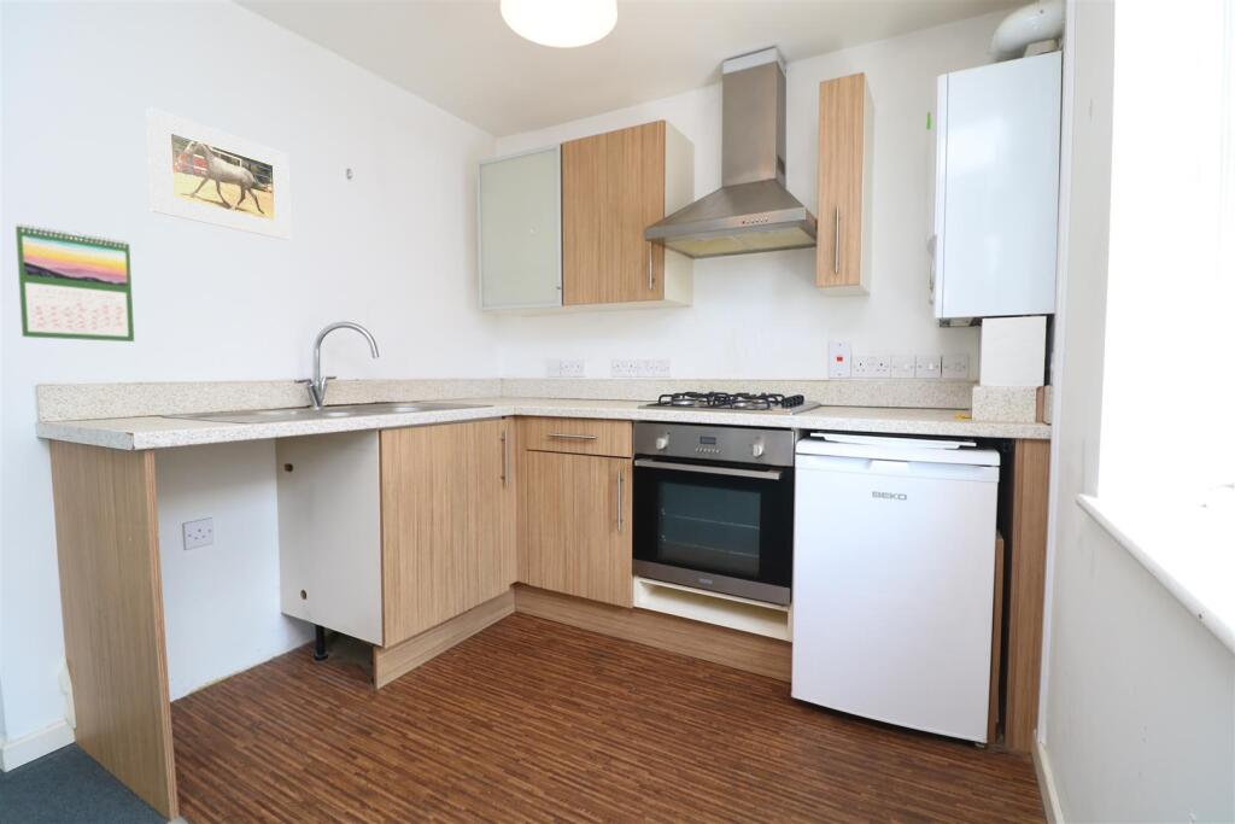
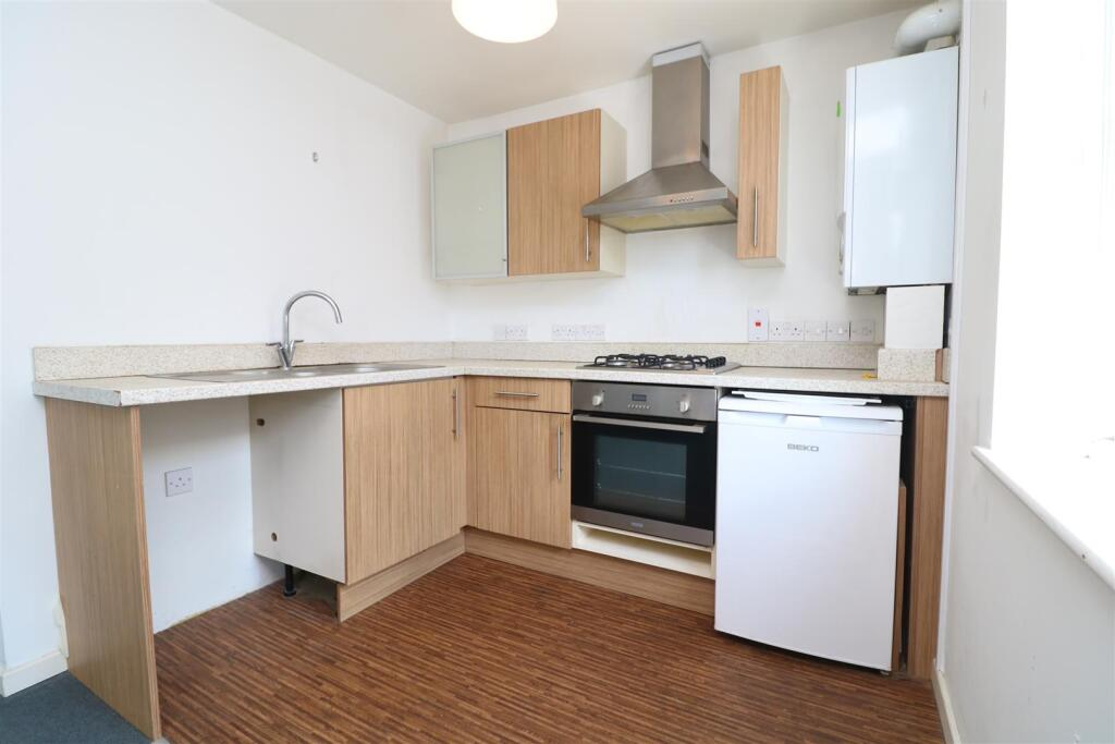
- calendar (78, 285)
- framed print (226, 180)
